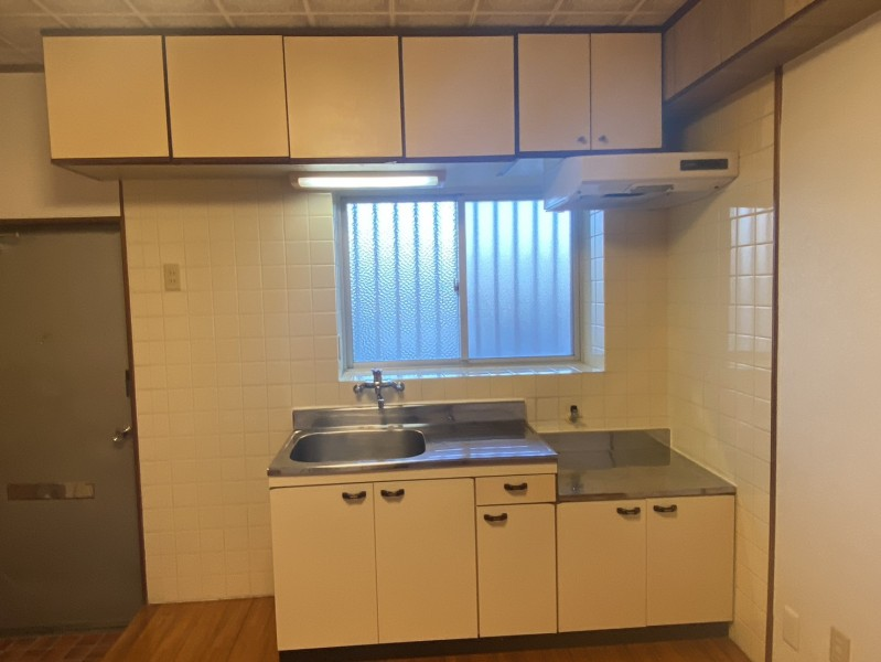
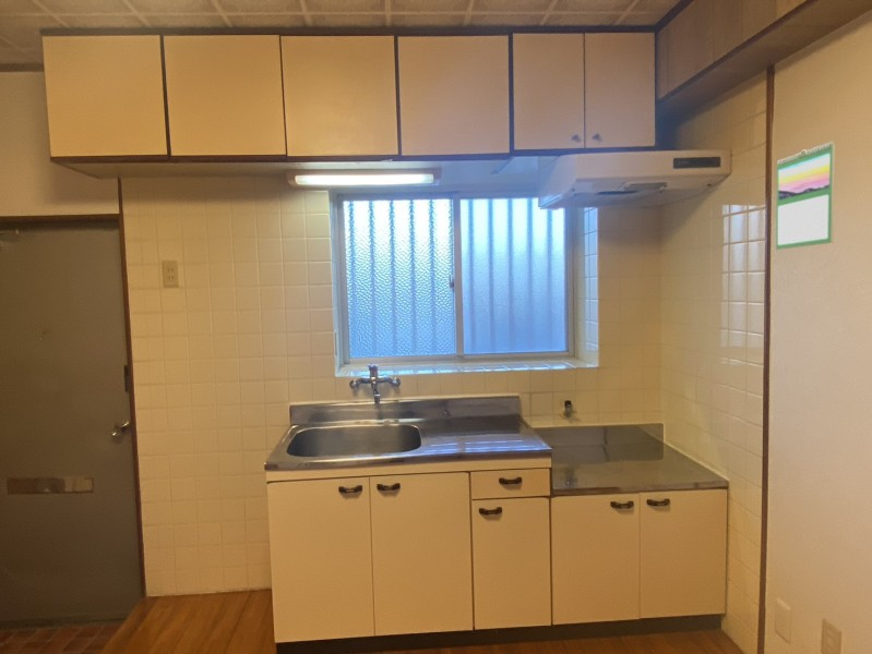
+ calendar (803, 197)
